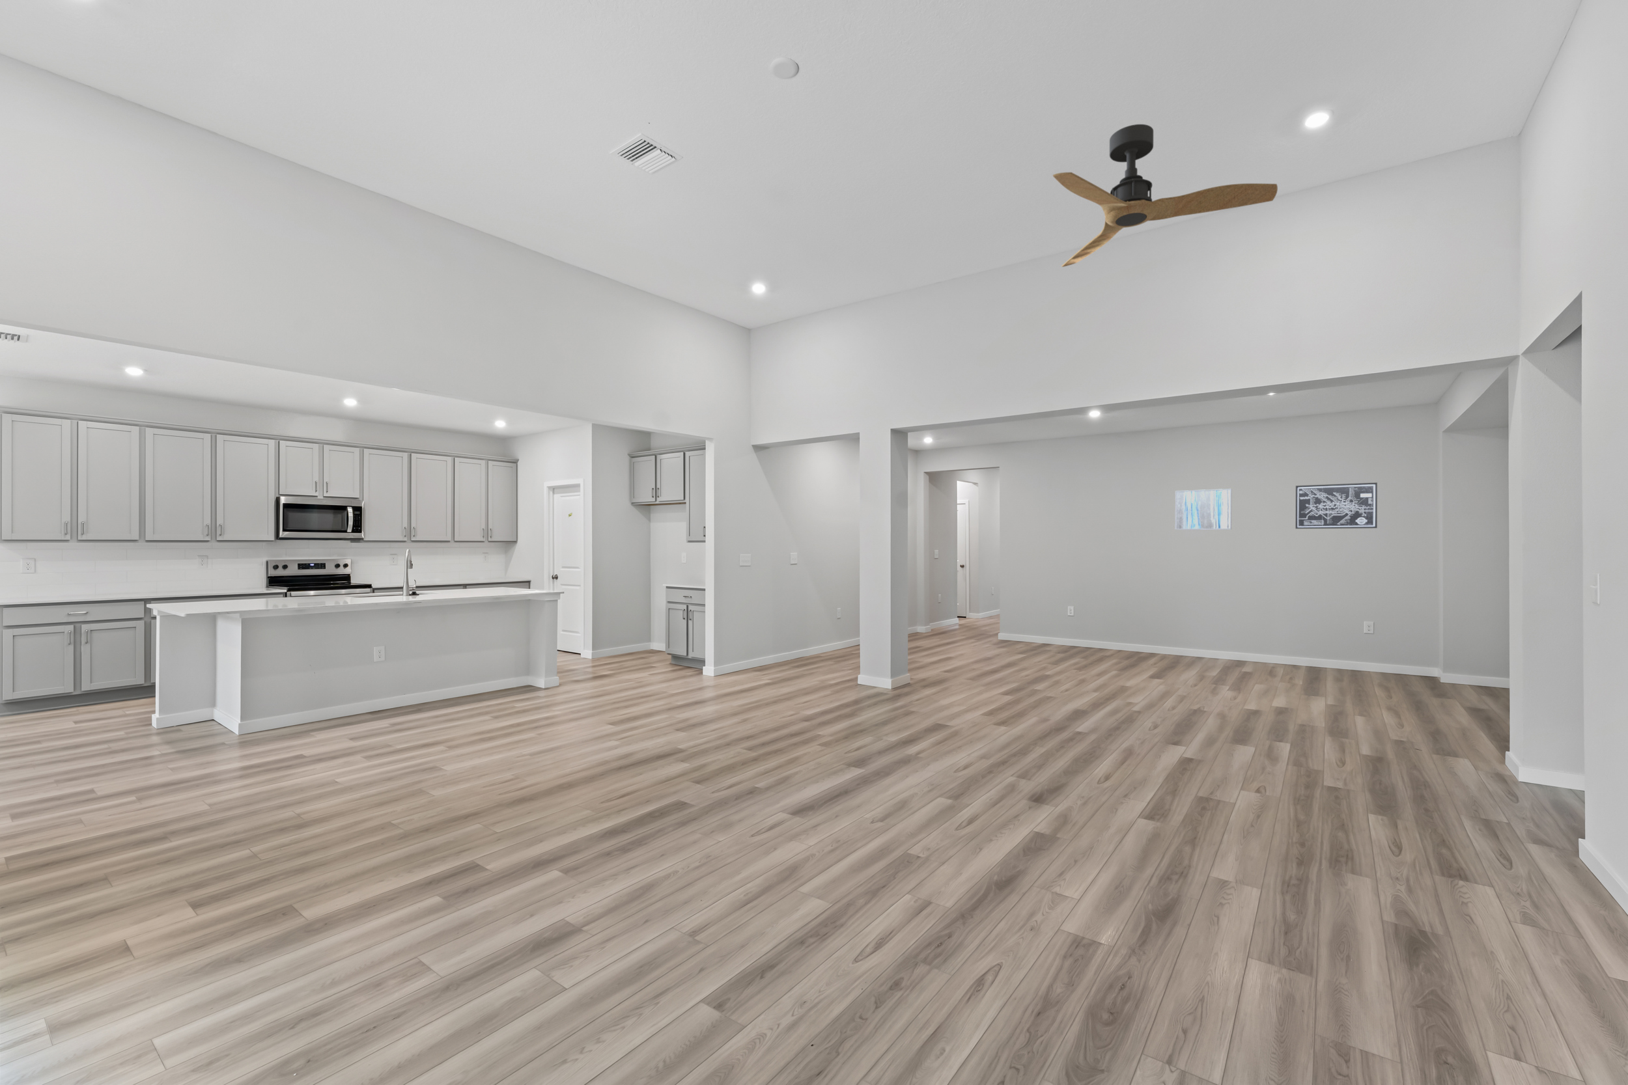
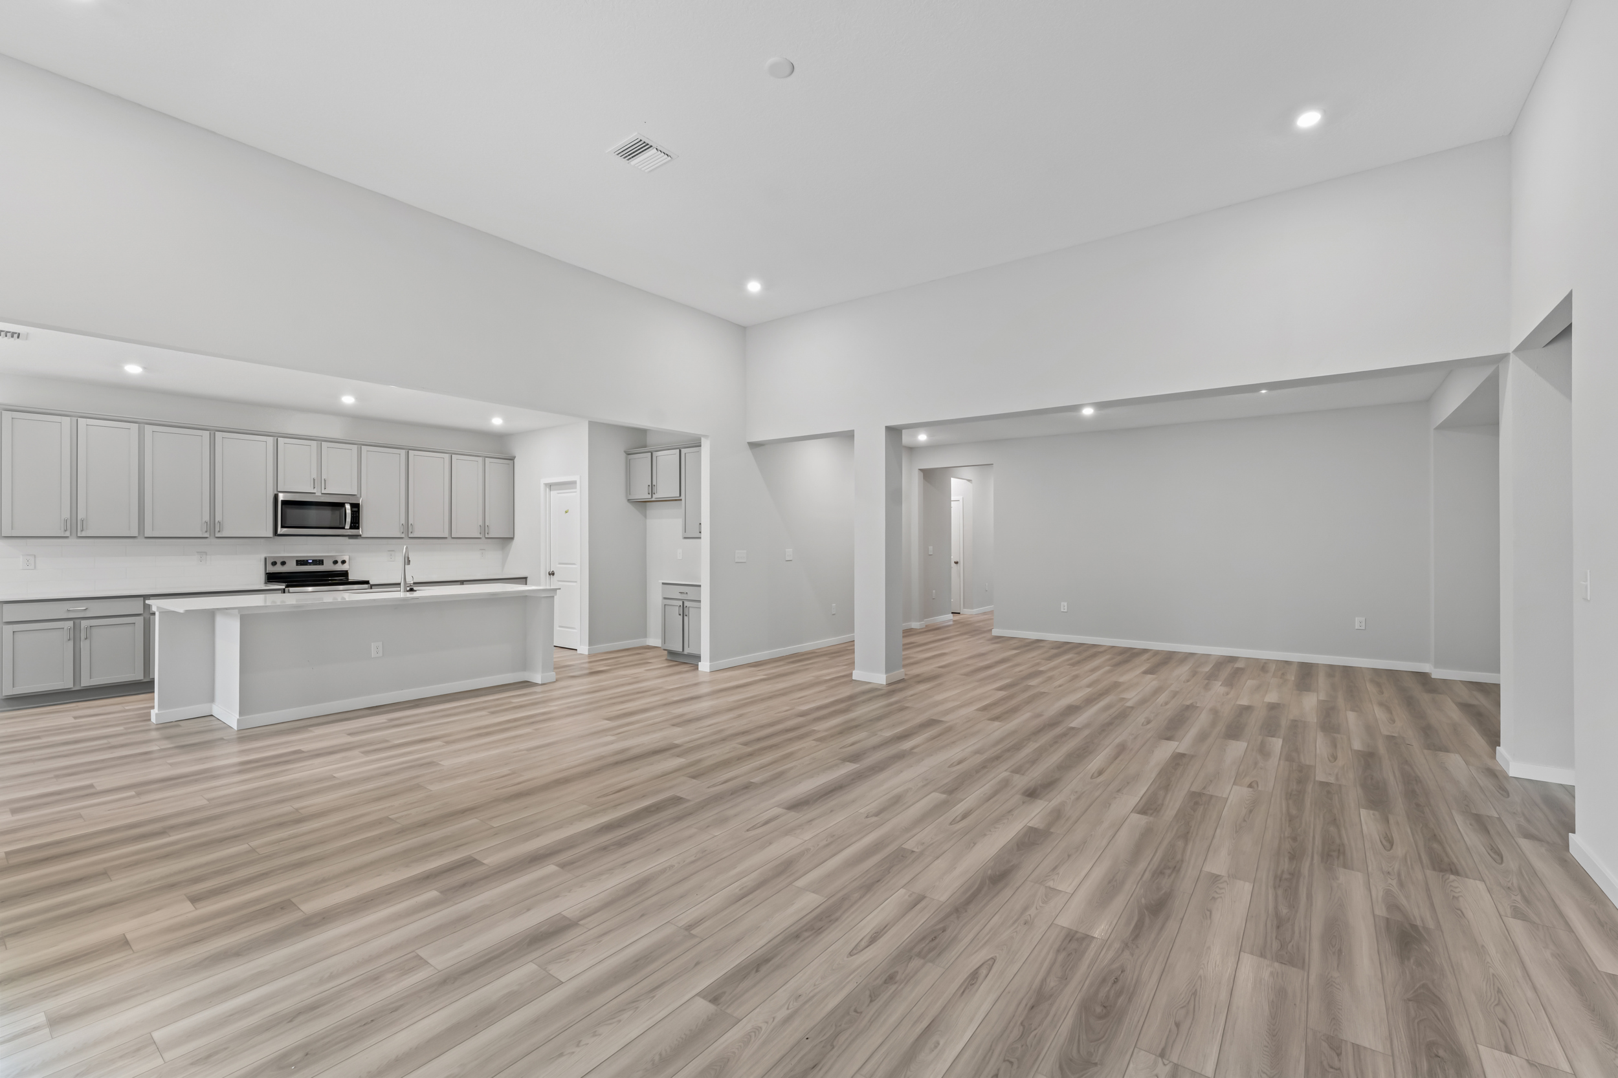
- wall art (1203, 510)
- ceiling fan (1150, 180)
- wall art (1335, 506)
